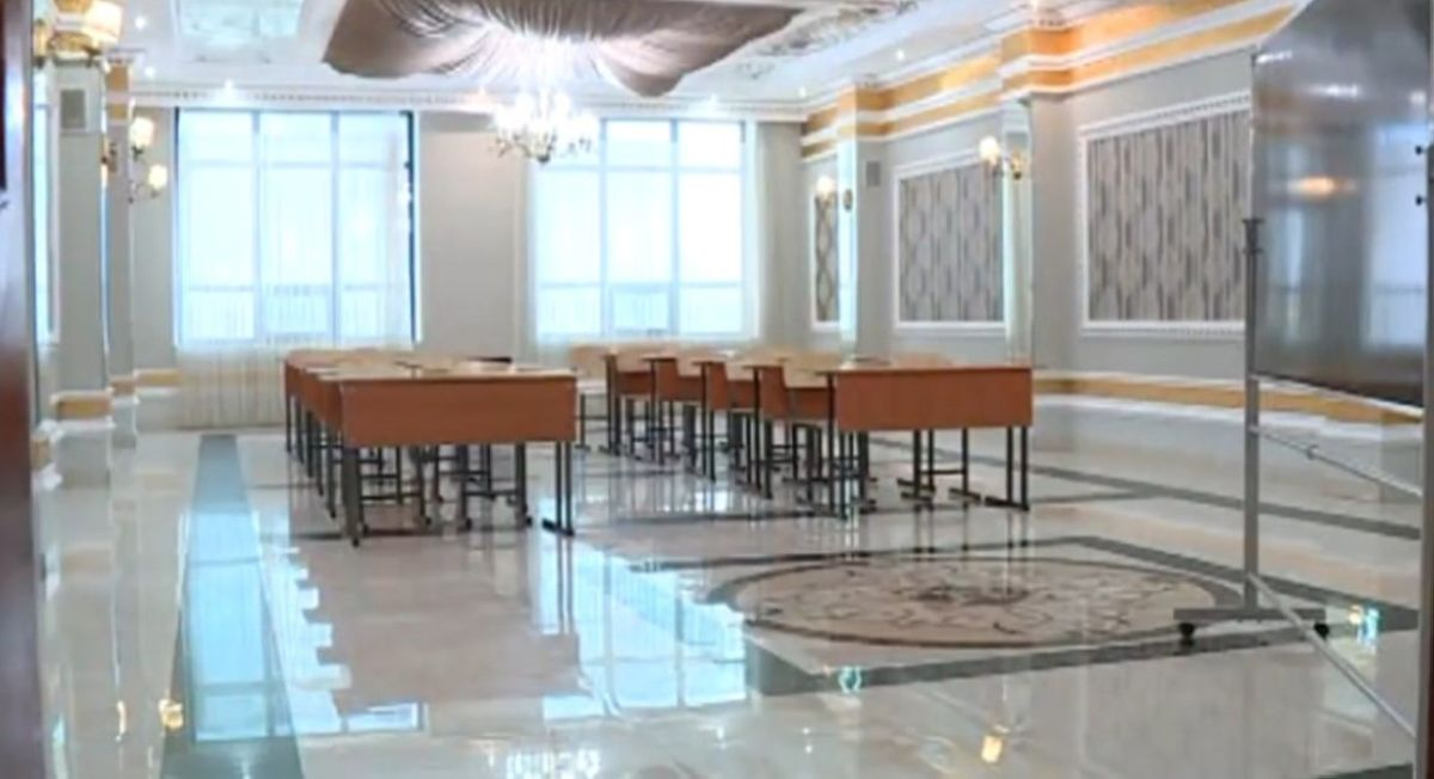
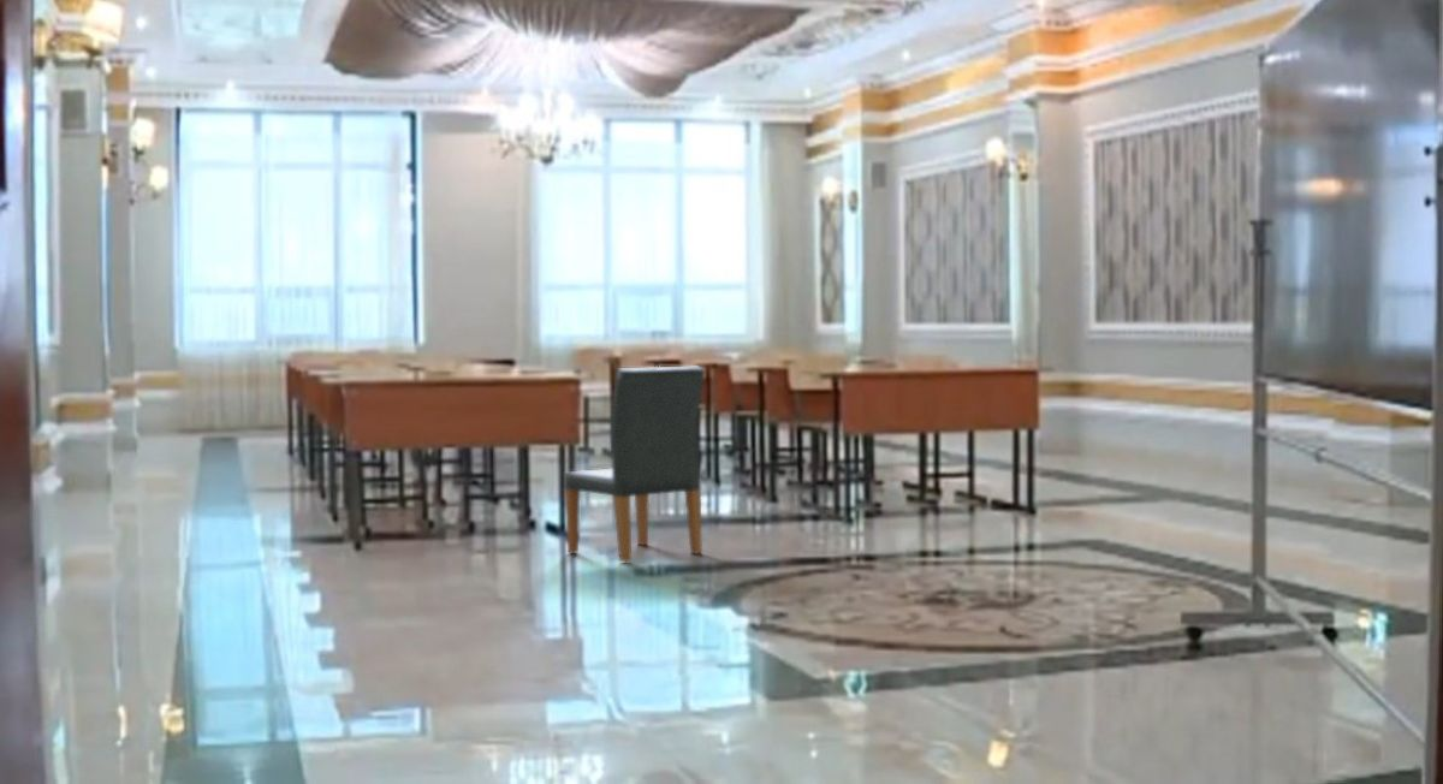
+ dining chair (634, 459)
